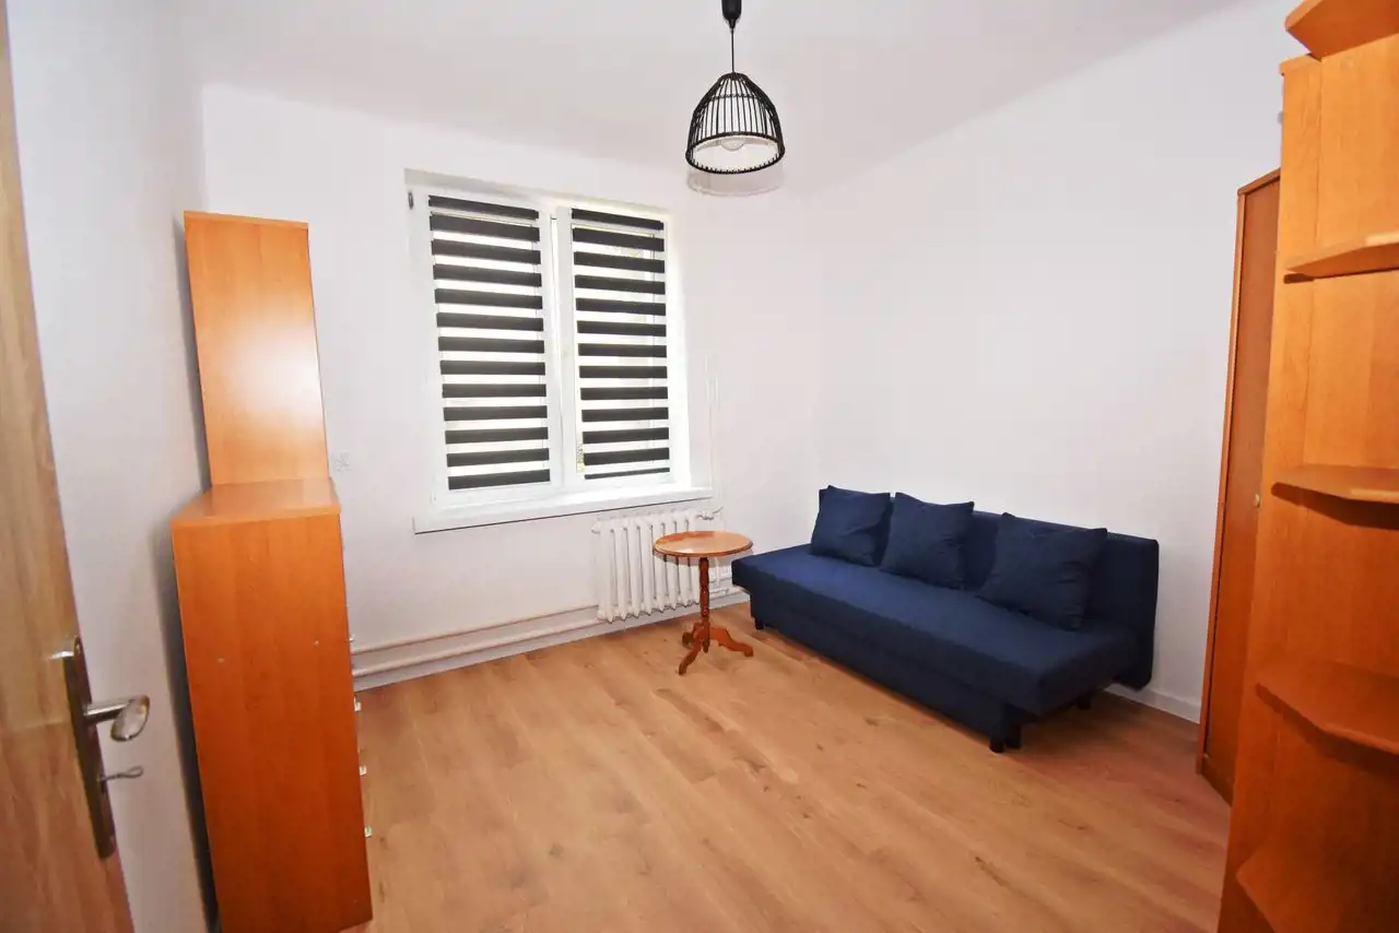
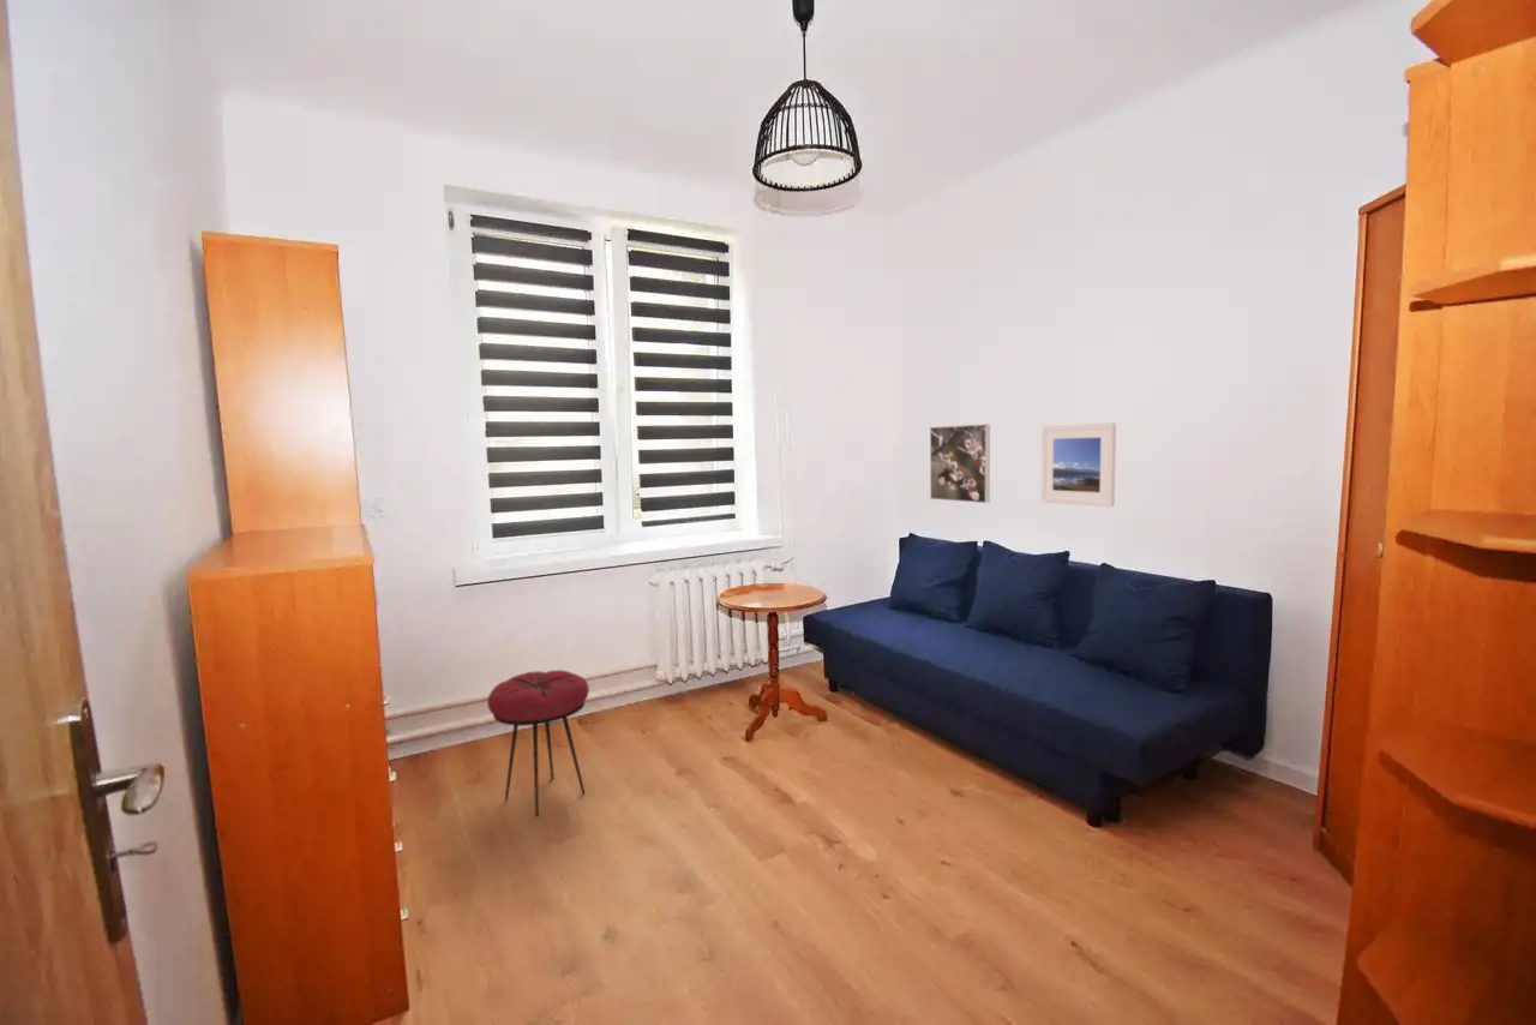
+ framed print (958, 463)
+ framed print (1076, 464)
+ stool (546, 737)
